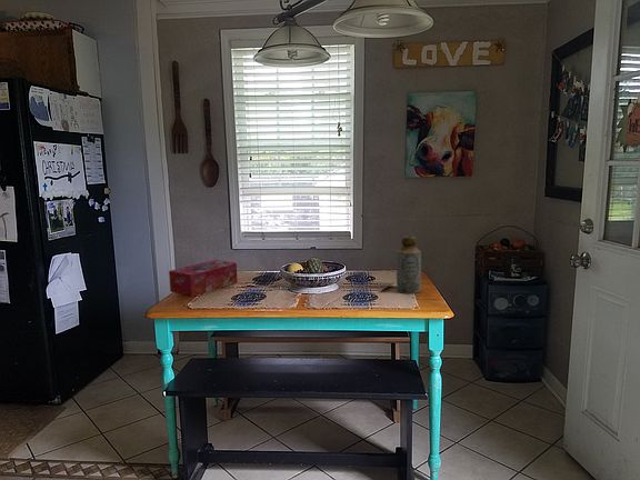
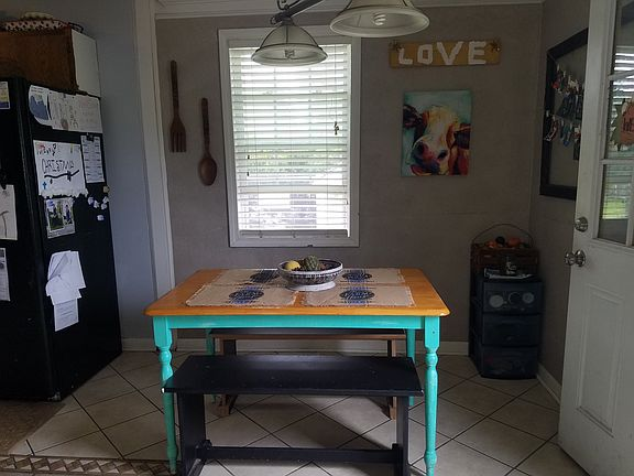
- tissue box (203, 277)
- bottle (408, 263)
